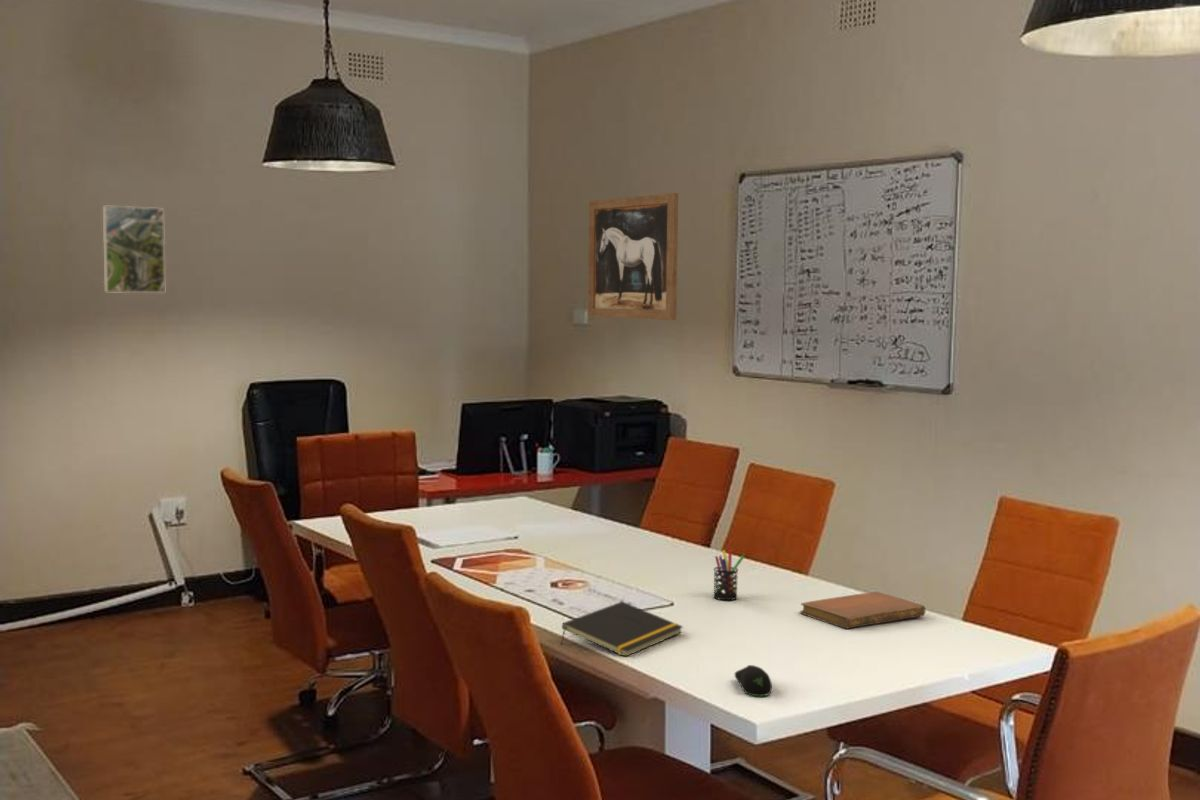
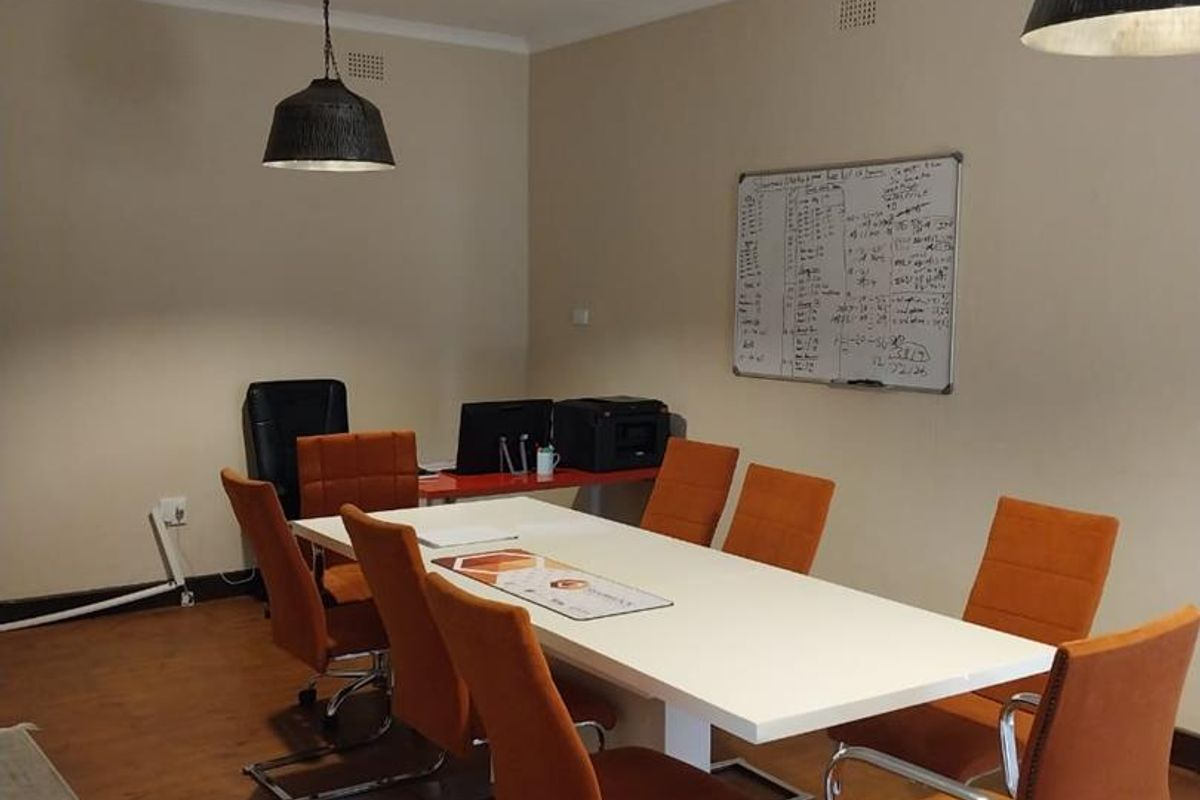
- wall art (630, 258)
- notebook (862, 609)
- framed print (134, 249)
- notepad (623, 627)
- computer mouse (753, 676)
- pen holder (729, 572)
